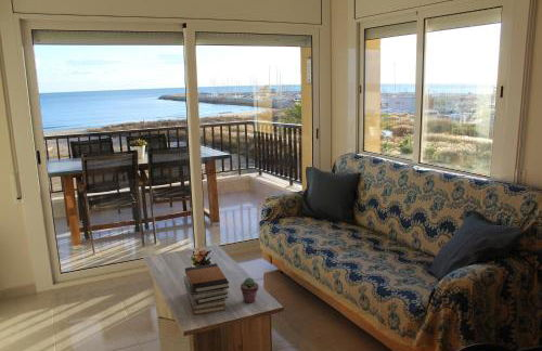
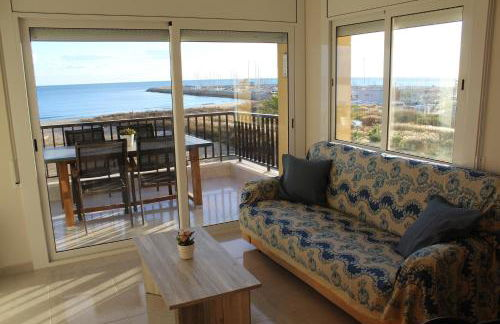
- book stack (205, 287)
- potted succulent (249, 289)
